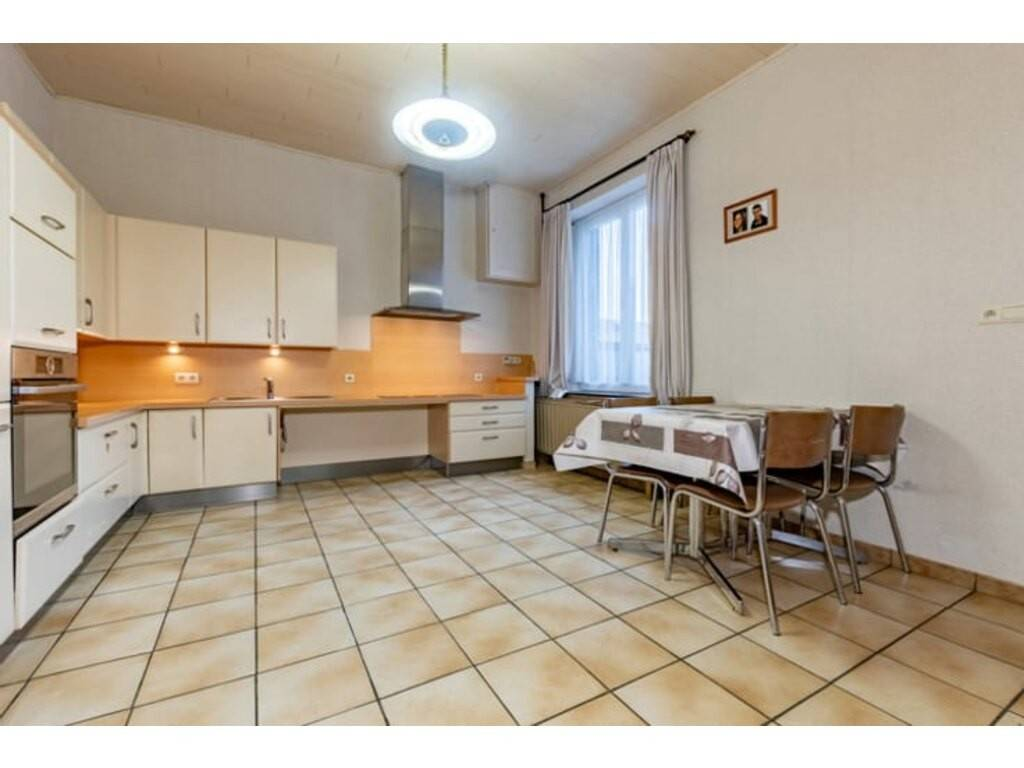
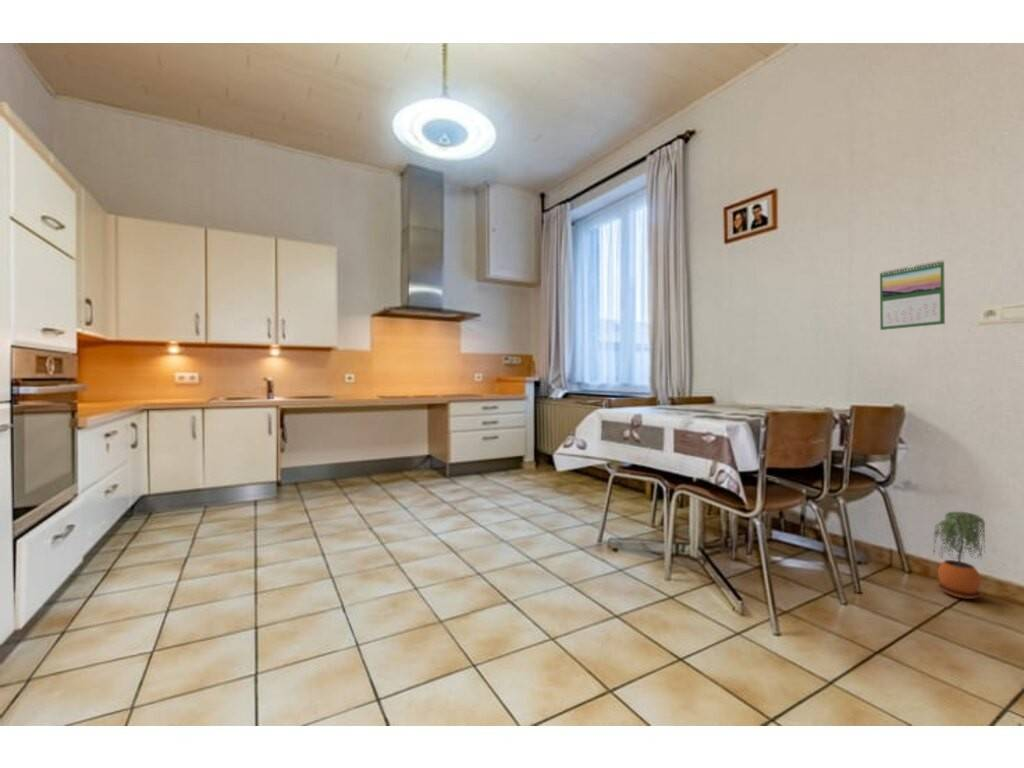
+ calendar (910, 295)
+ potted plant (958, 552)
